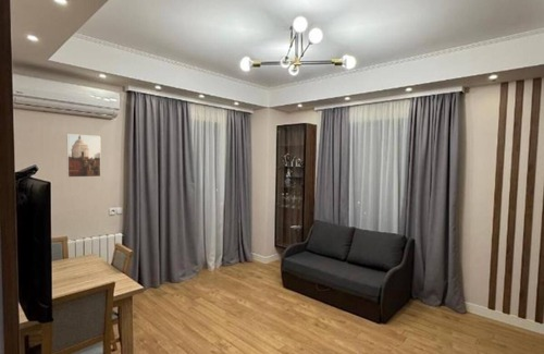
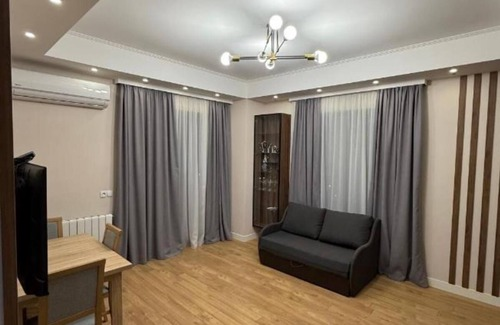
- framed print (84, 156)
